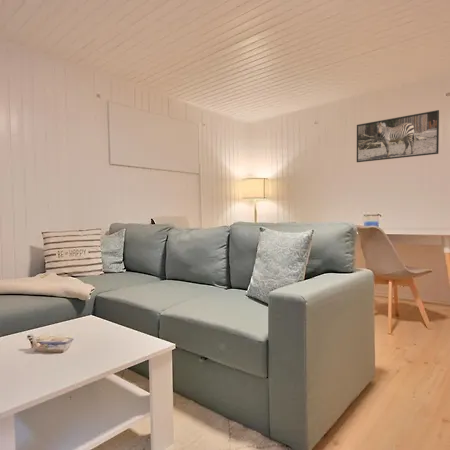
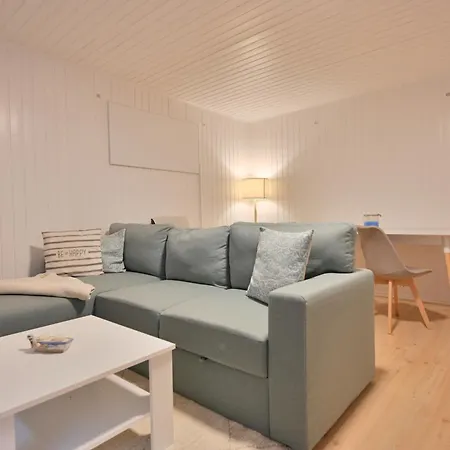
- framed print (394, 138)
